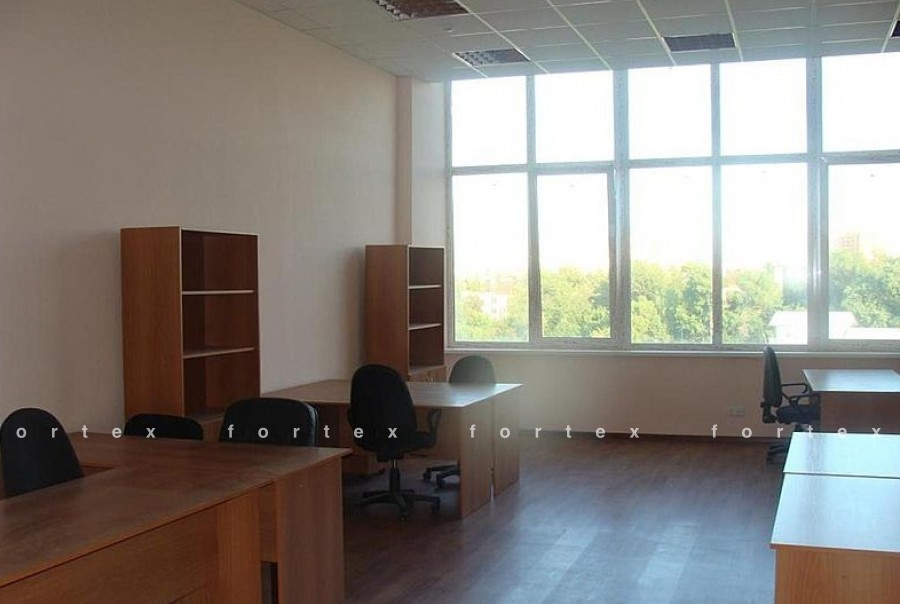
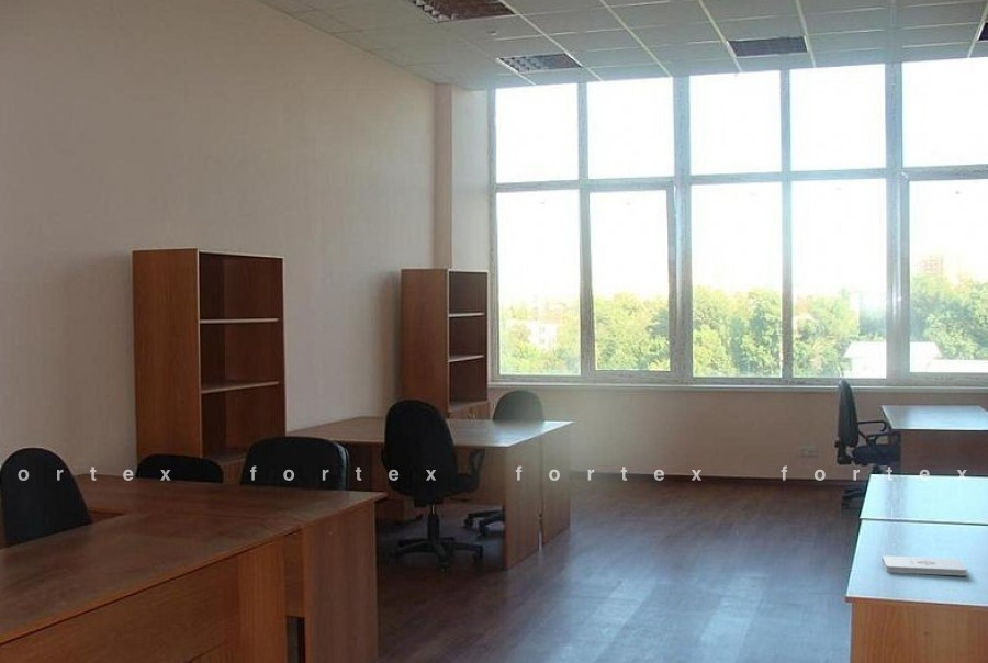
+ notepad (923, 565)
